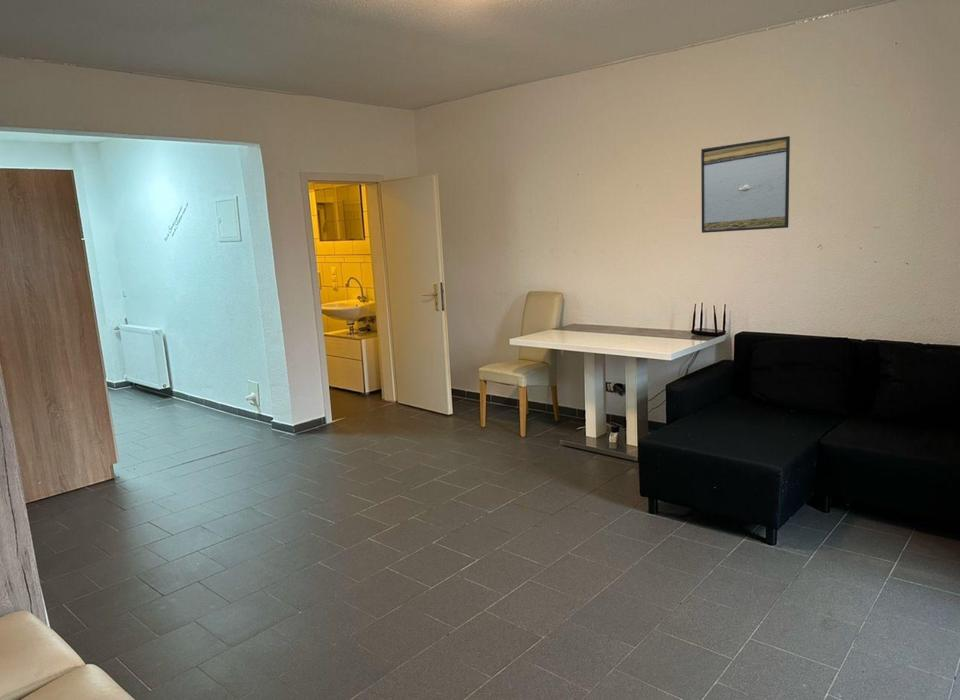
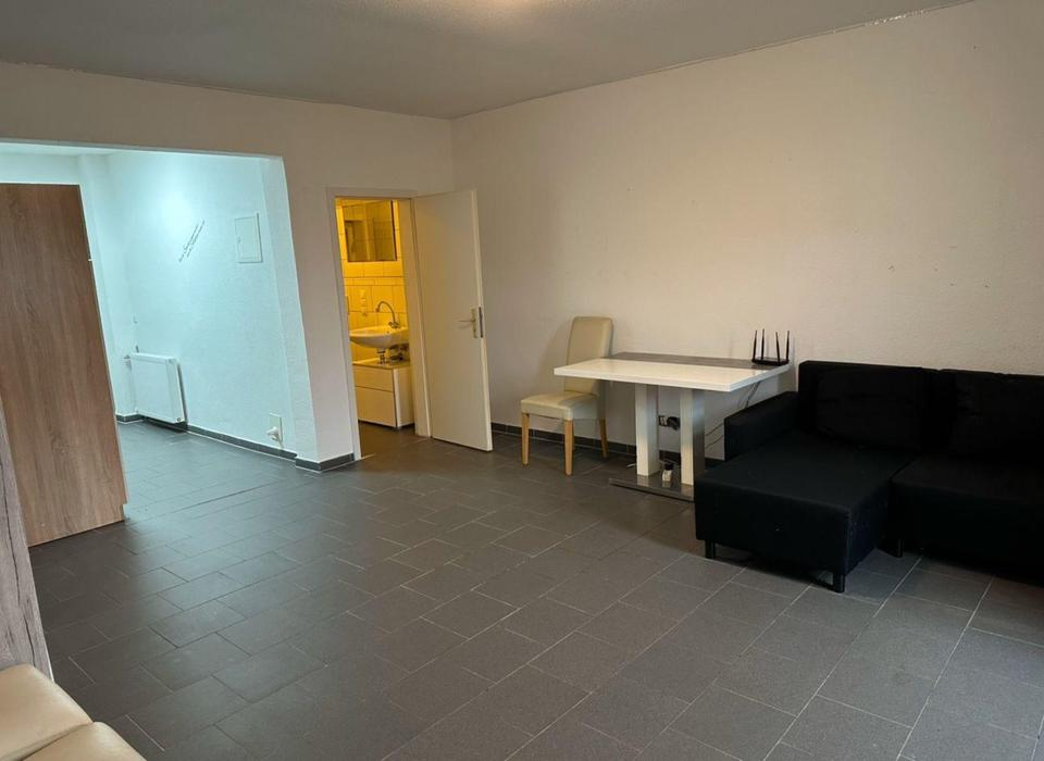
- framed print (743, 187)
